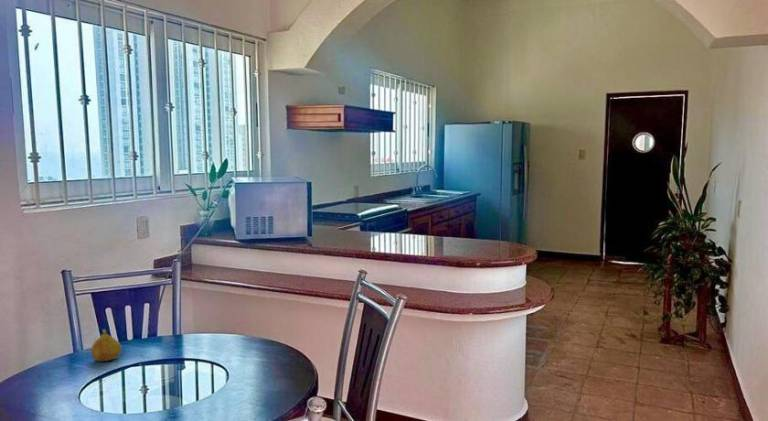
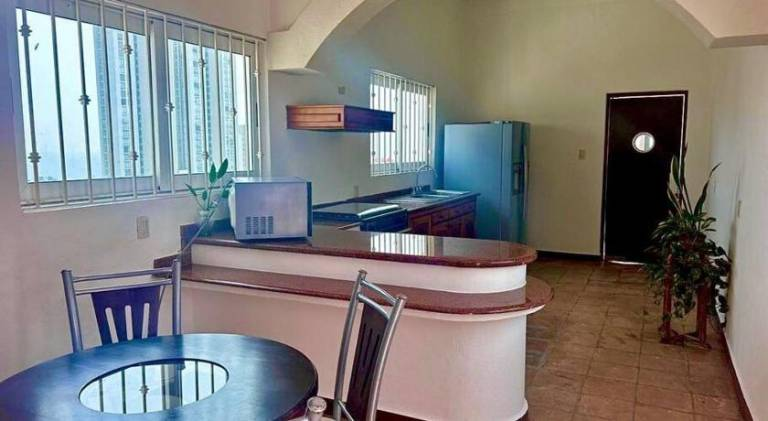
- fruit (105, 344)
